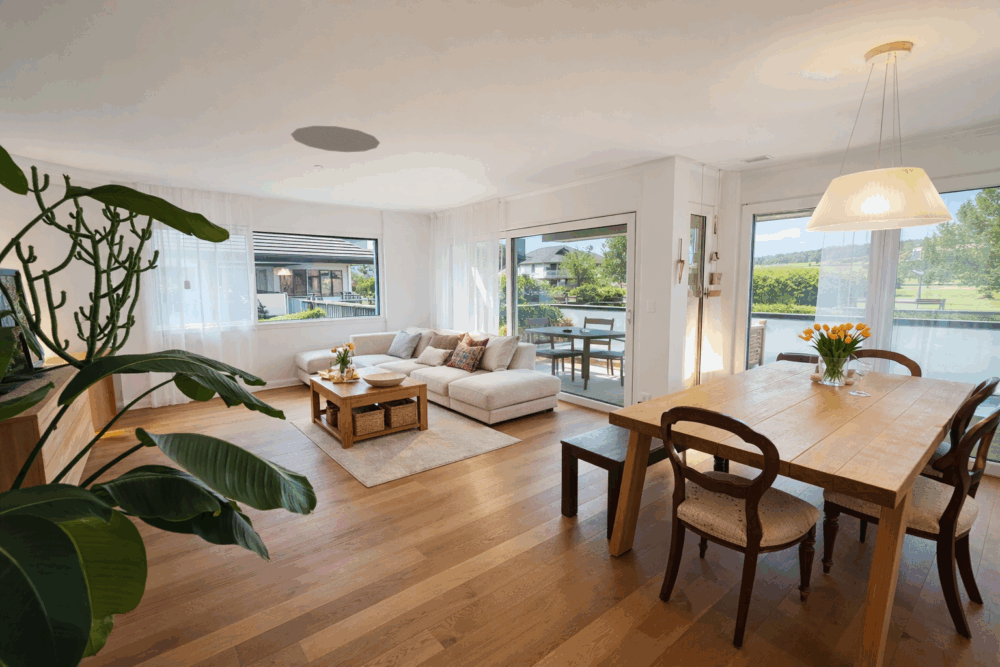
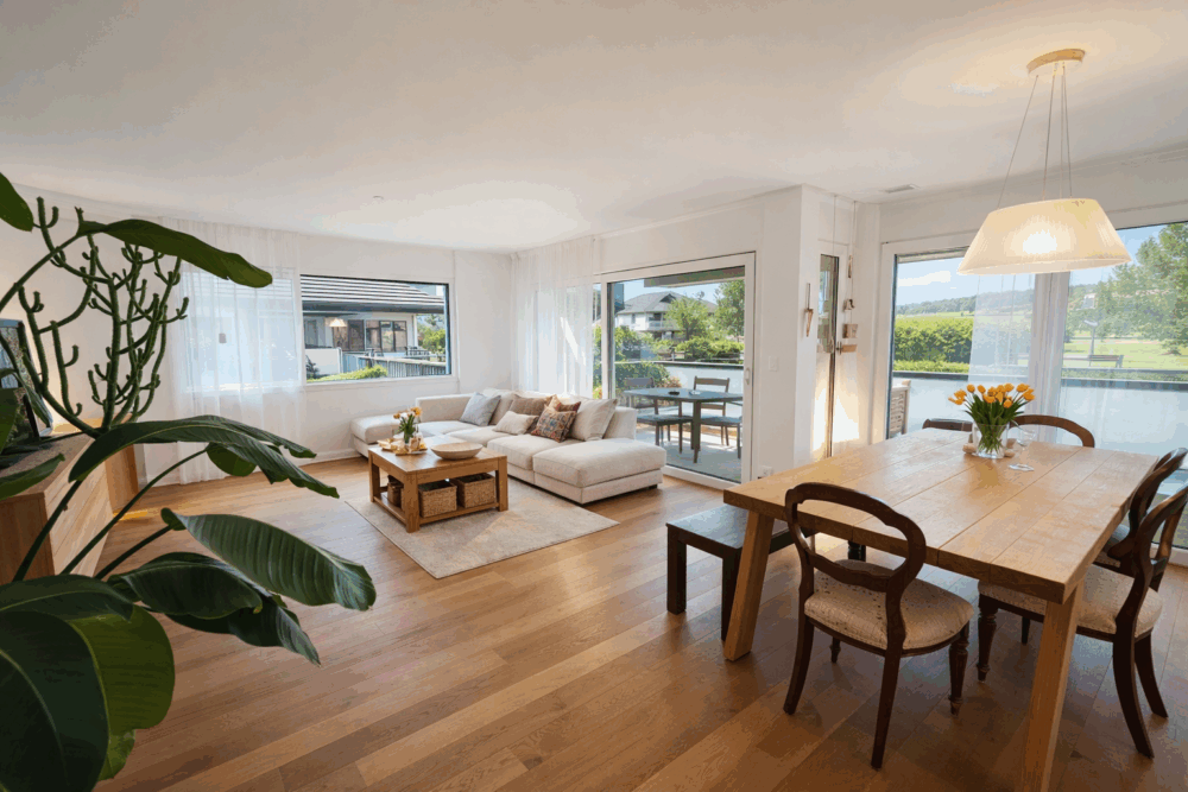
- ceiling light (336, 137)
